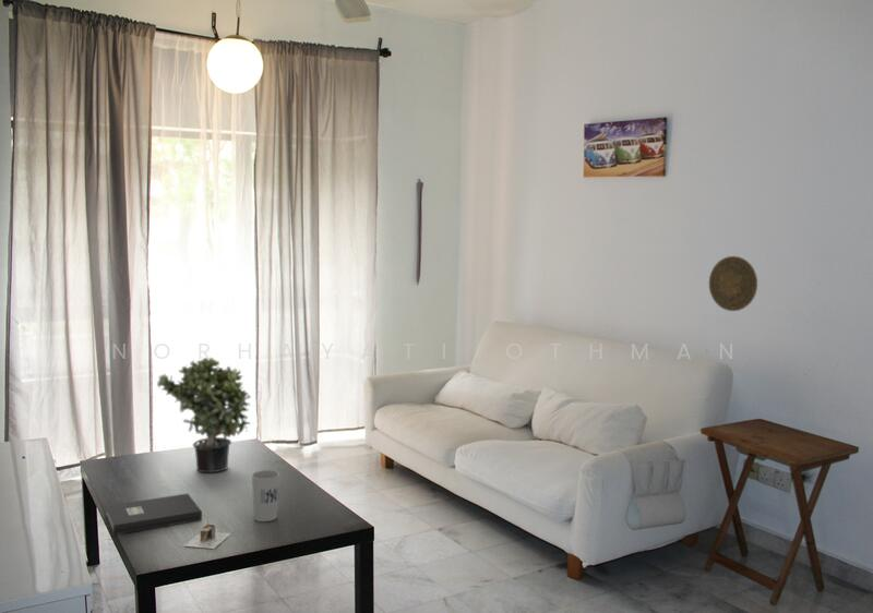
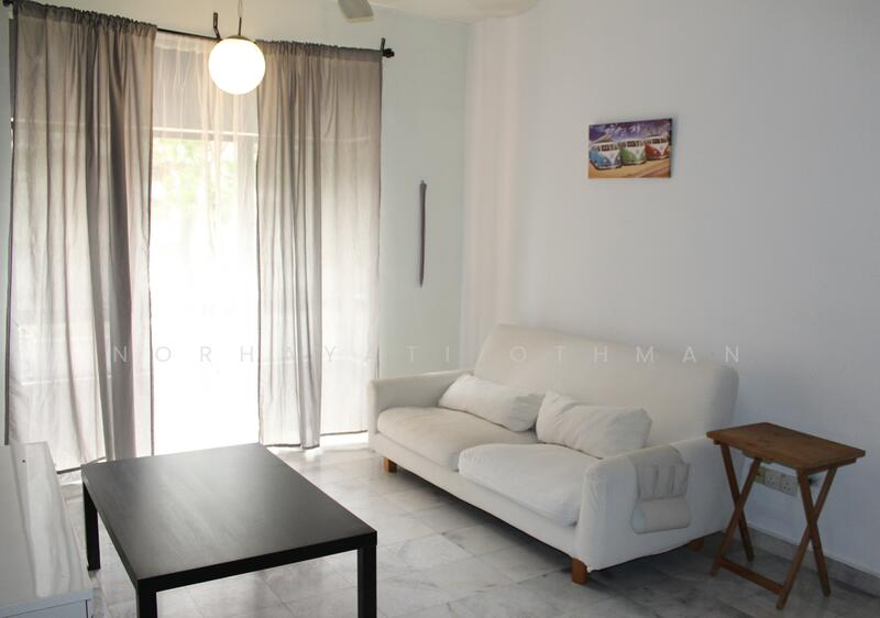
- book (153, 513)
- potted plant (204, 414)
- decorative plate (731, 284)
- architectural model (207, 528)
- cup (265, 495)
